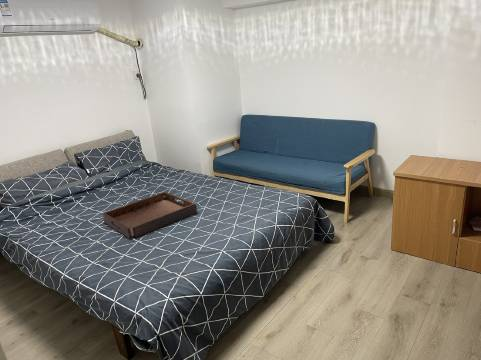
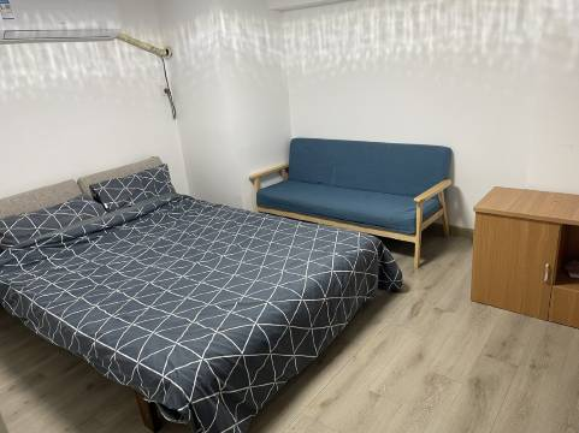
- serving tray (149, 212)
